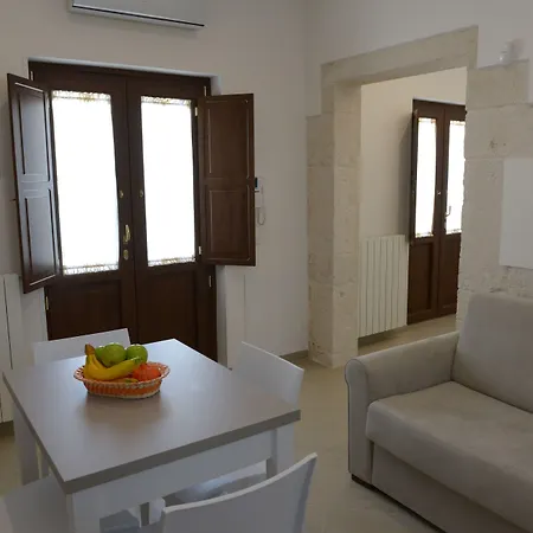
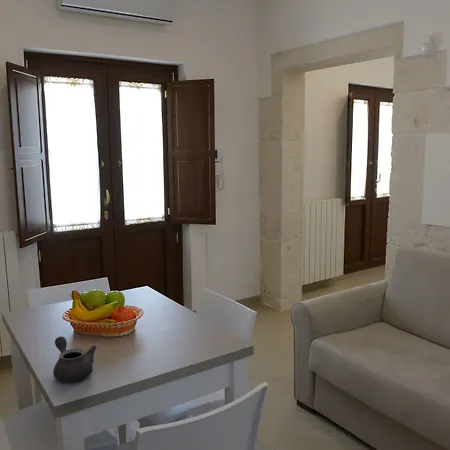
+ teapot (71, 356)
